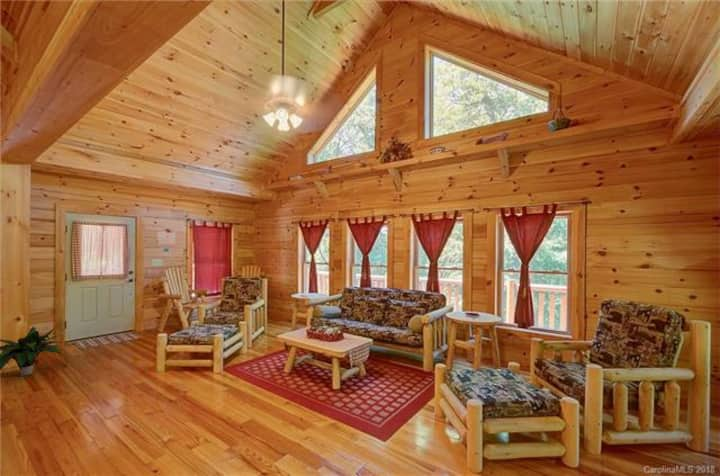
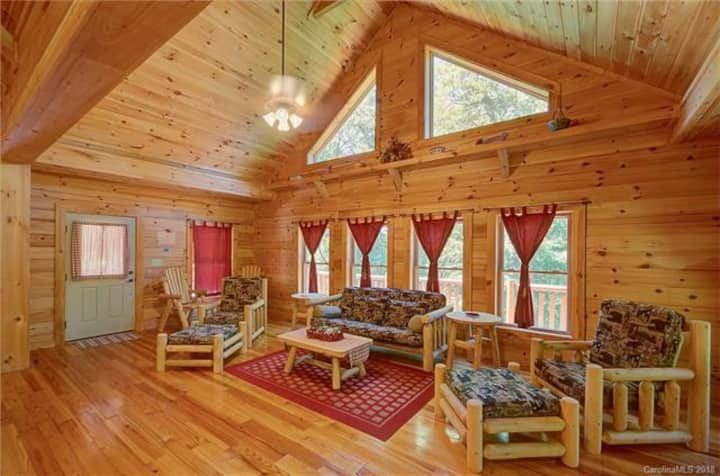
- potted plant (29, 350)
